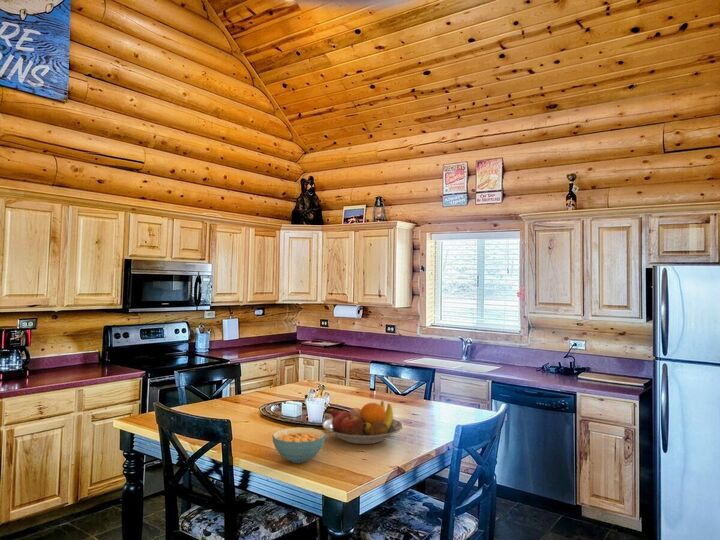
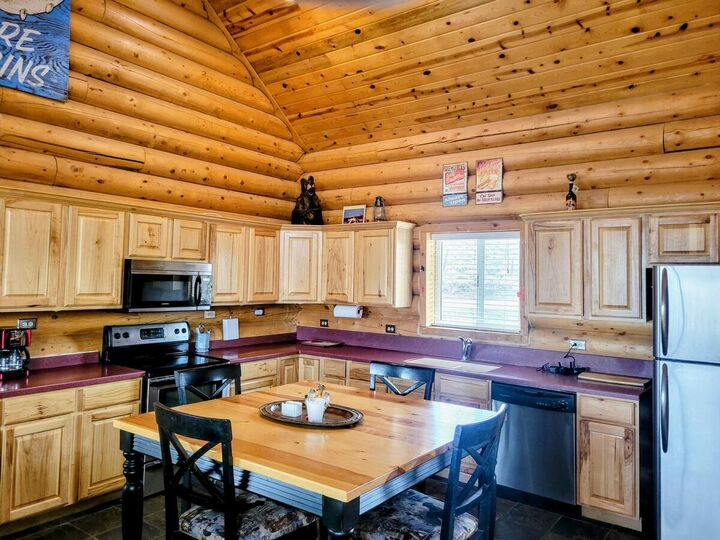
- fruit bowl (362, 421)
- cereal bowl (298, 447)
